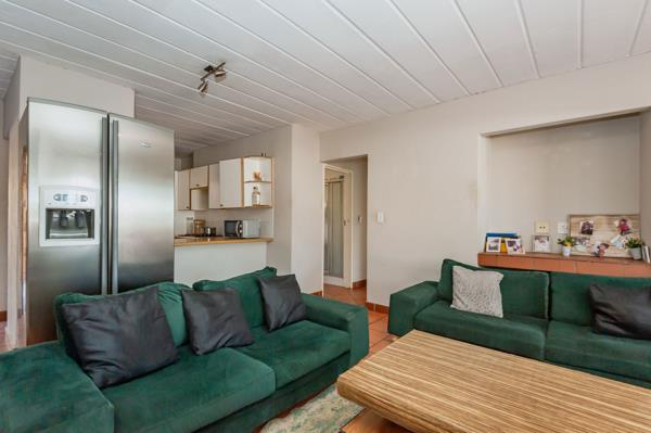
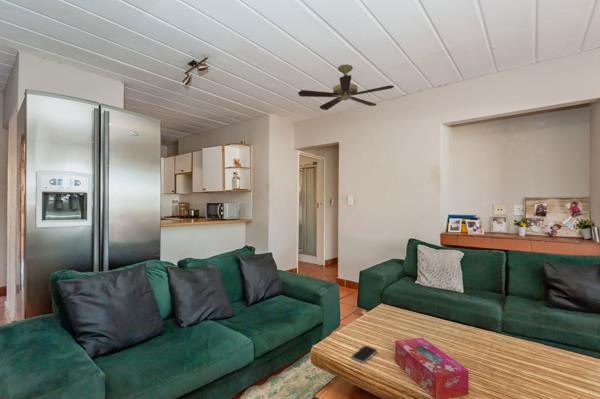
+ tissue box (428, 365)
+ smartphone (364, 353)
+ ceiling fan (344, 81)
